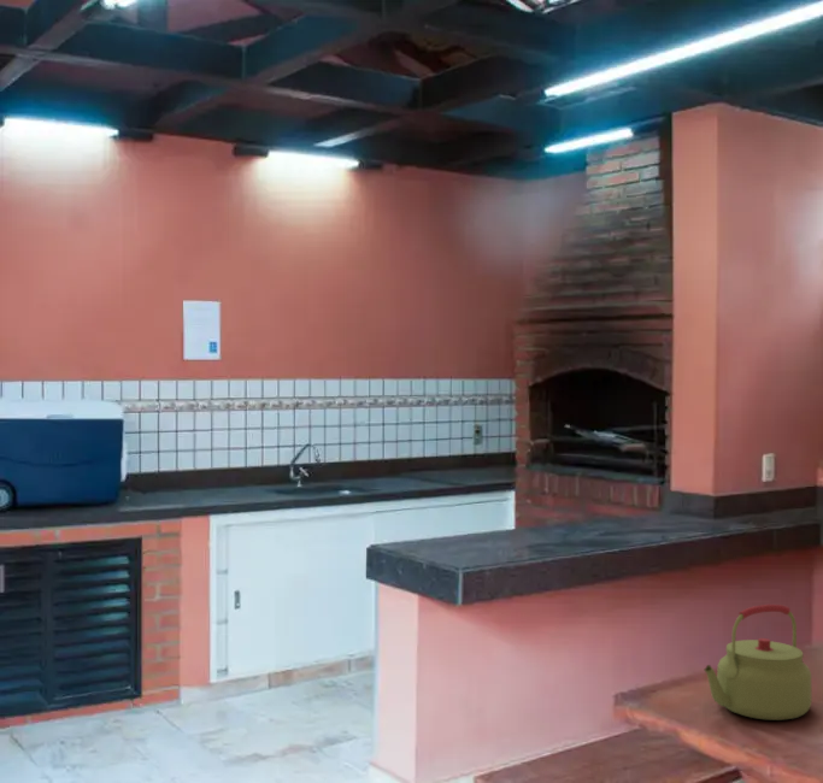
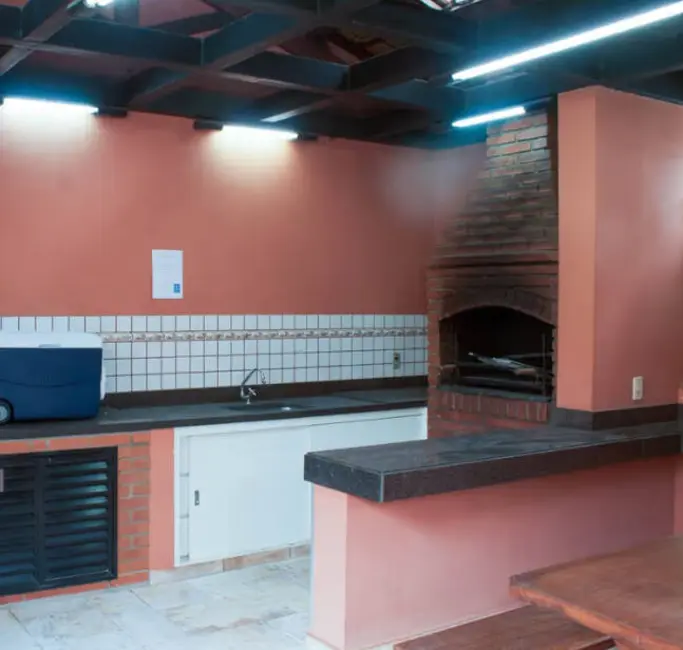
- kettle (753, 658)
